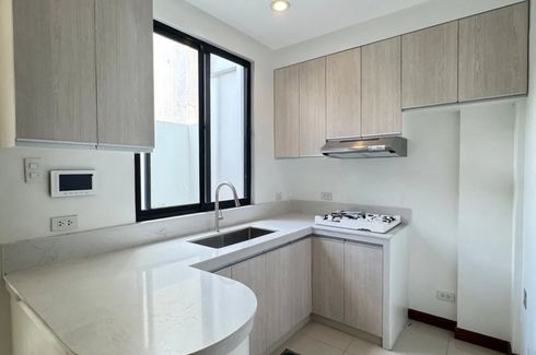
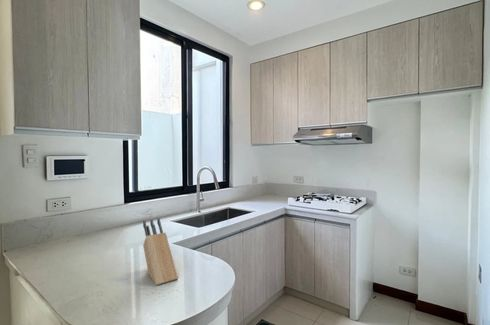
+ knife block (158, 247)
